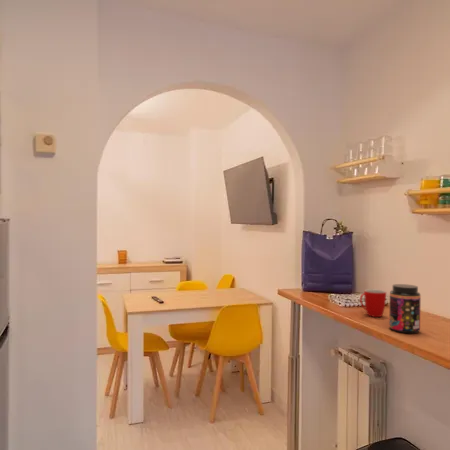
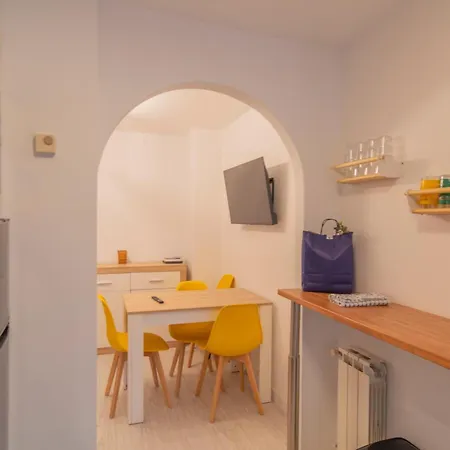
- jar (404, 307)
- mug (371, 303)
